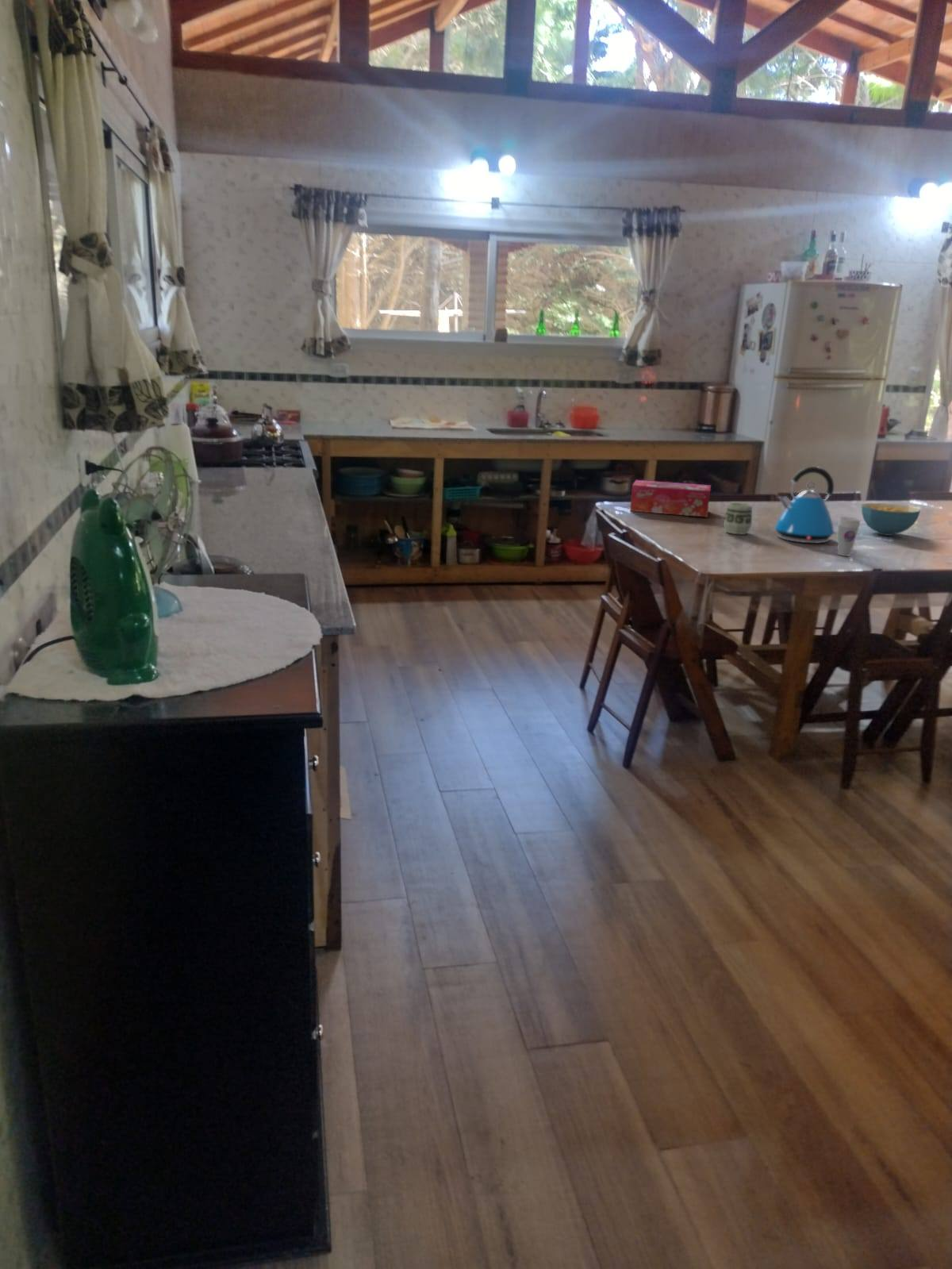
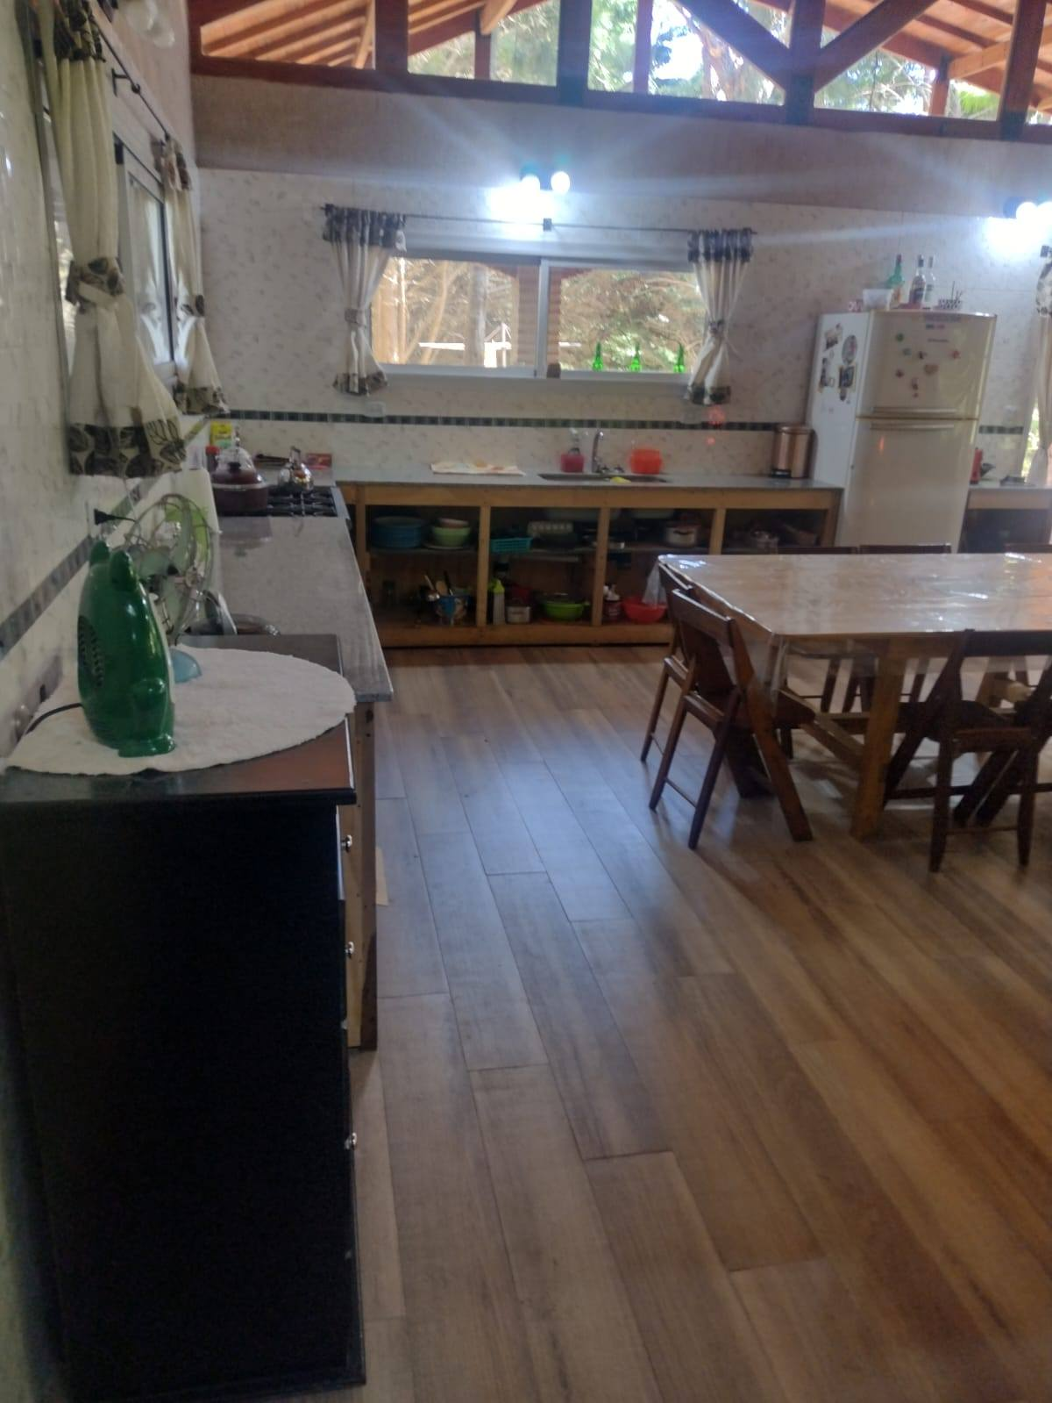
- kettle (810, 502)
- cup (738, 518)
- cup (846, 536)
- cereal bowl (888, 521)
- tissue box (670, 498)
